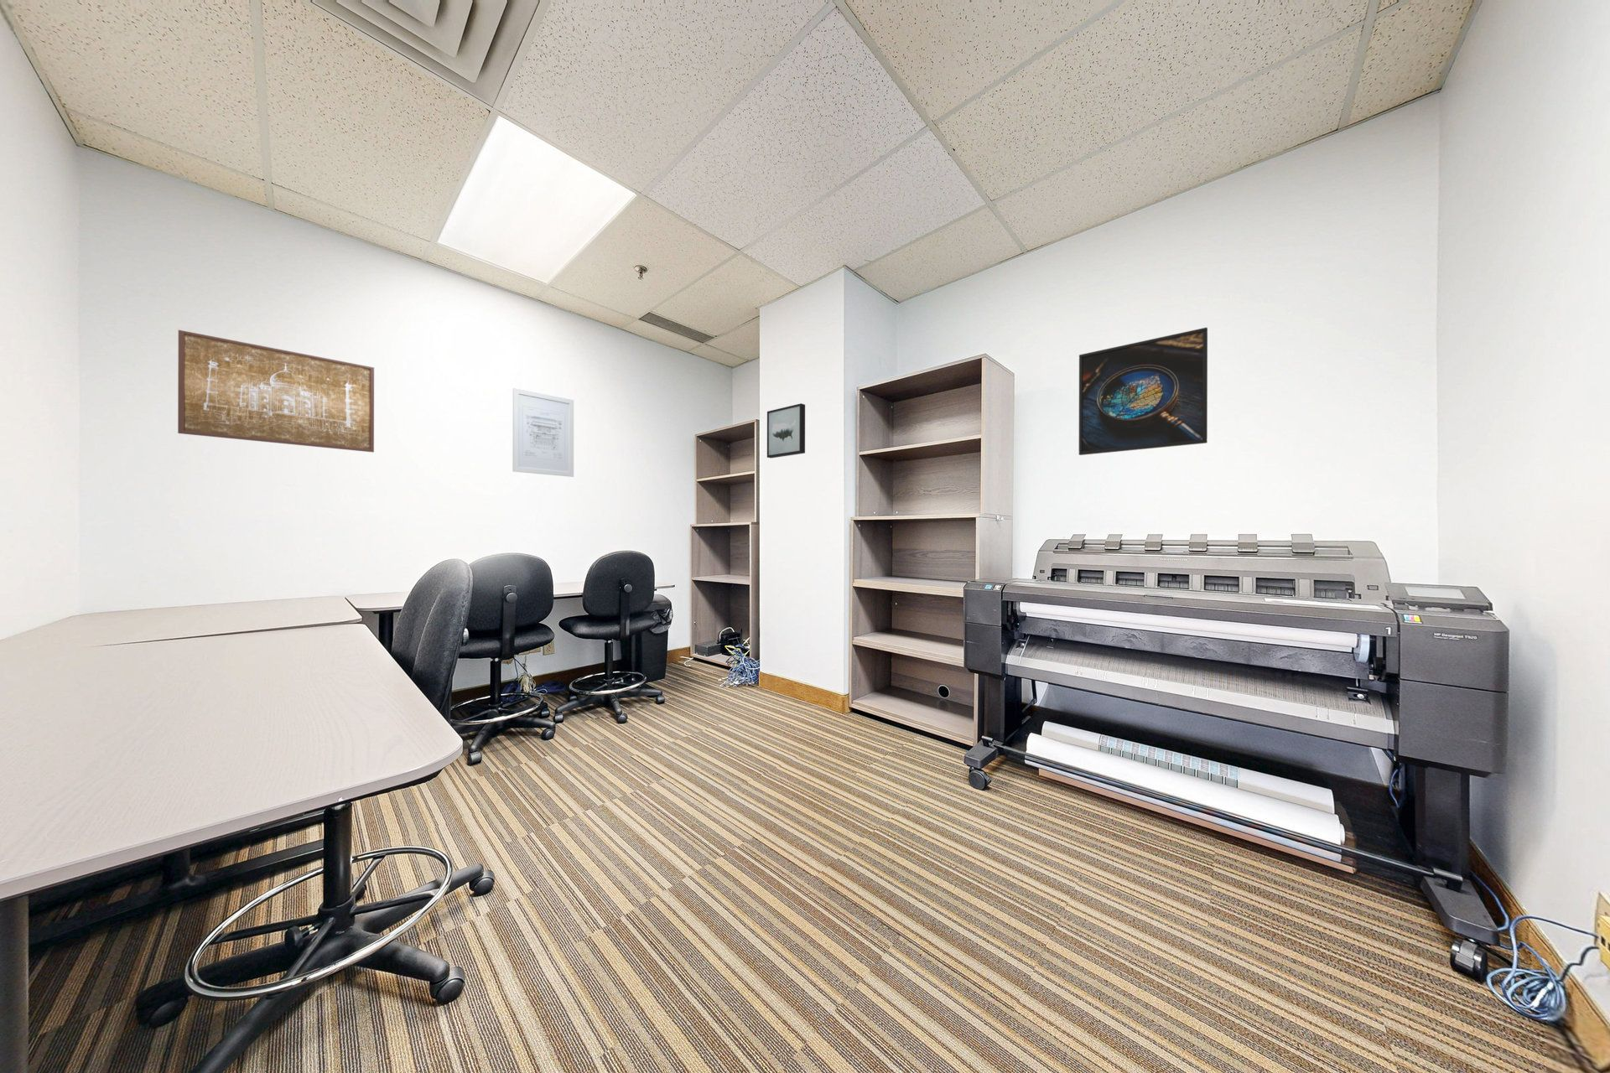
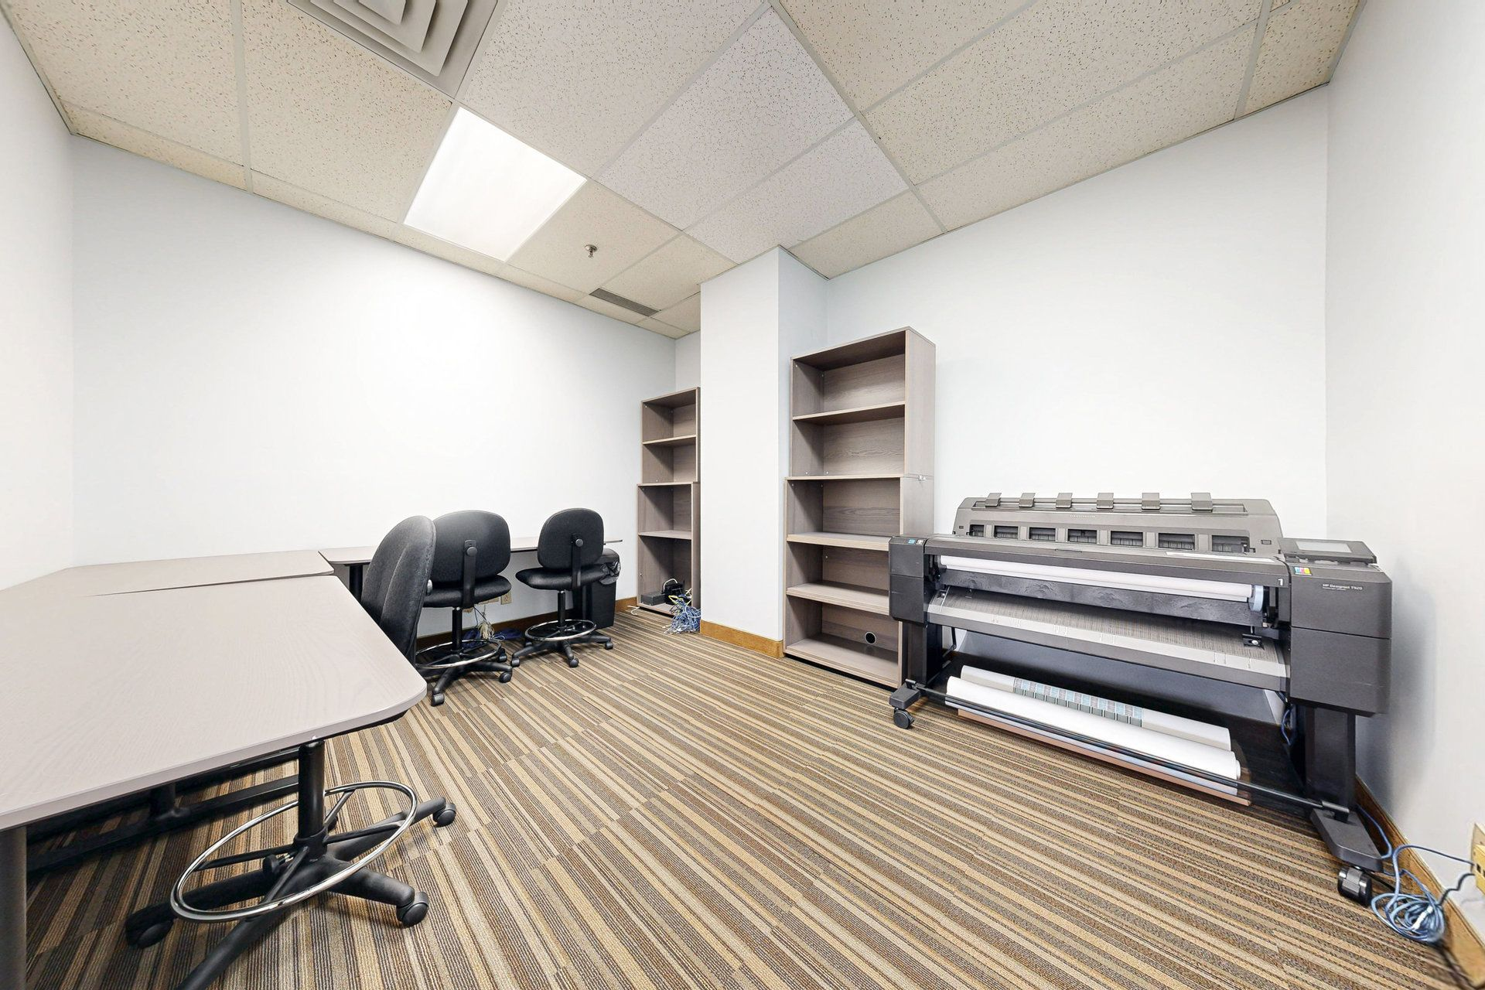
- wall art (785, 431)
- wall art (544, 435)
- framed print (1139, 395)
- wall art (285, 396)
